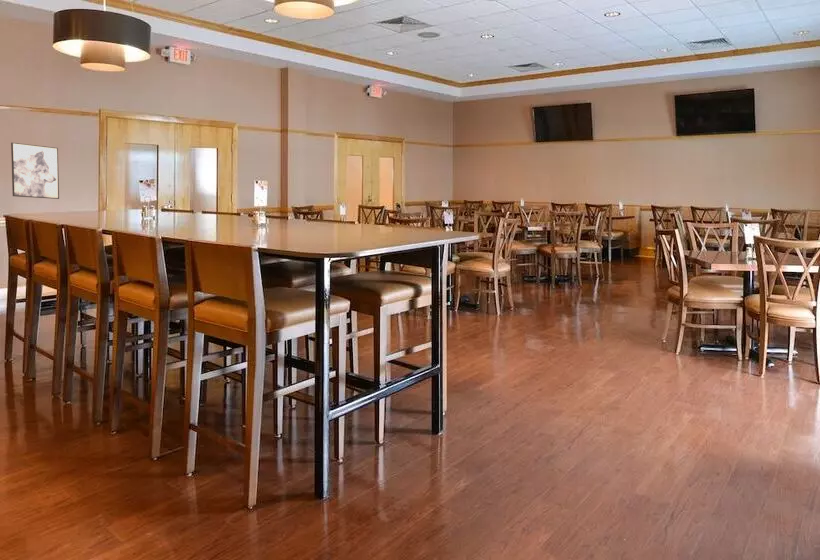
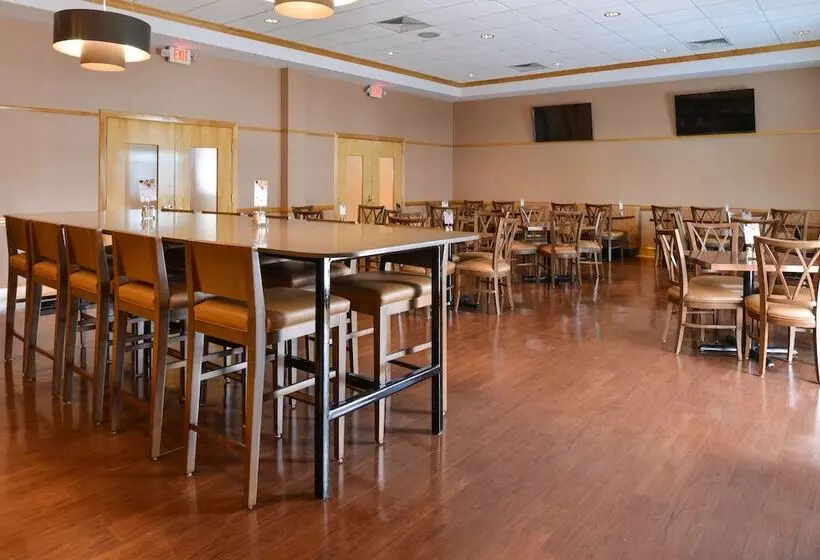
- wall art (35, 171)
